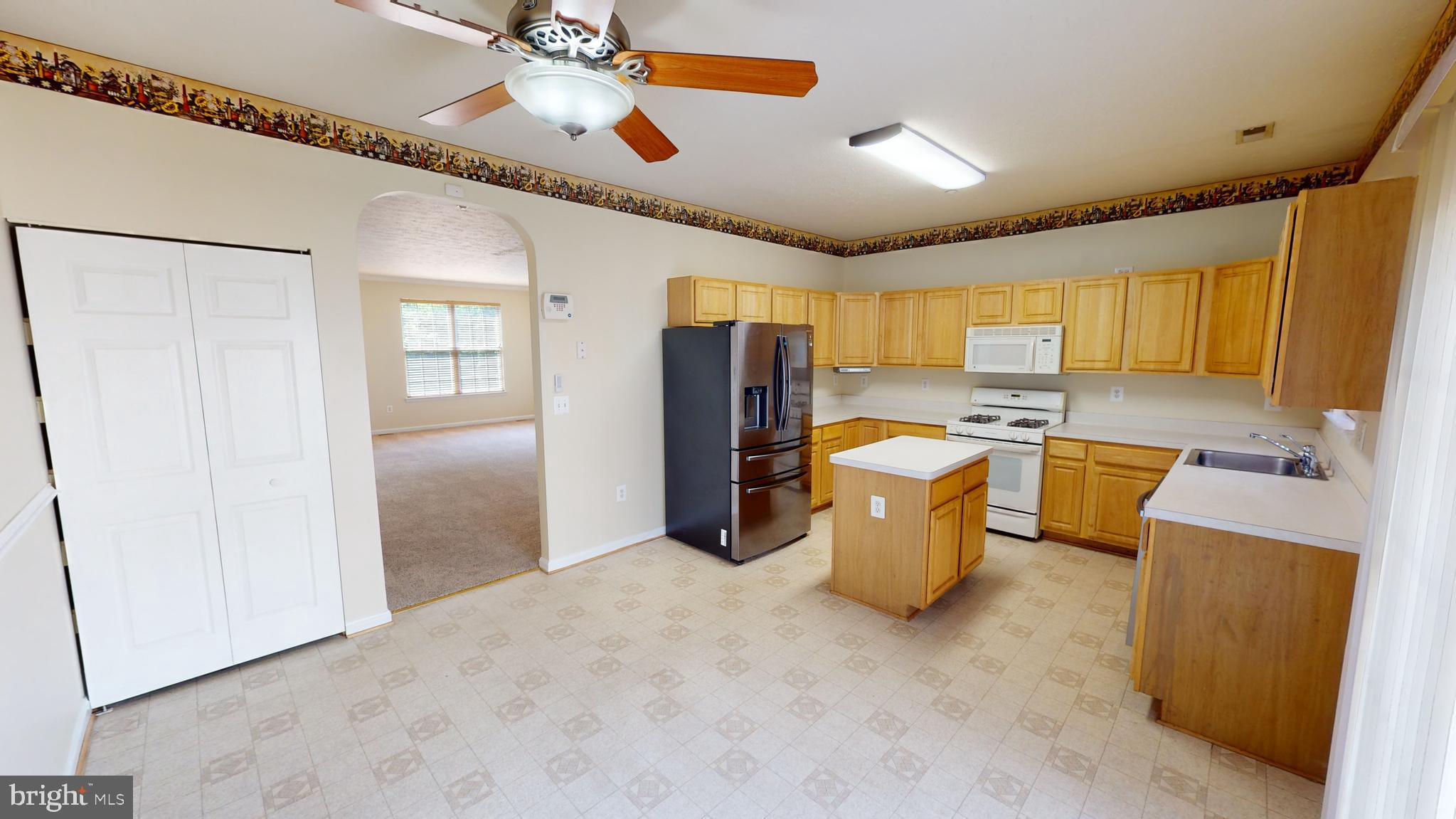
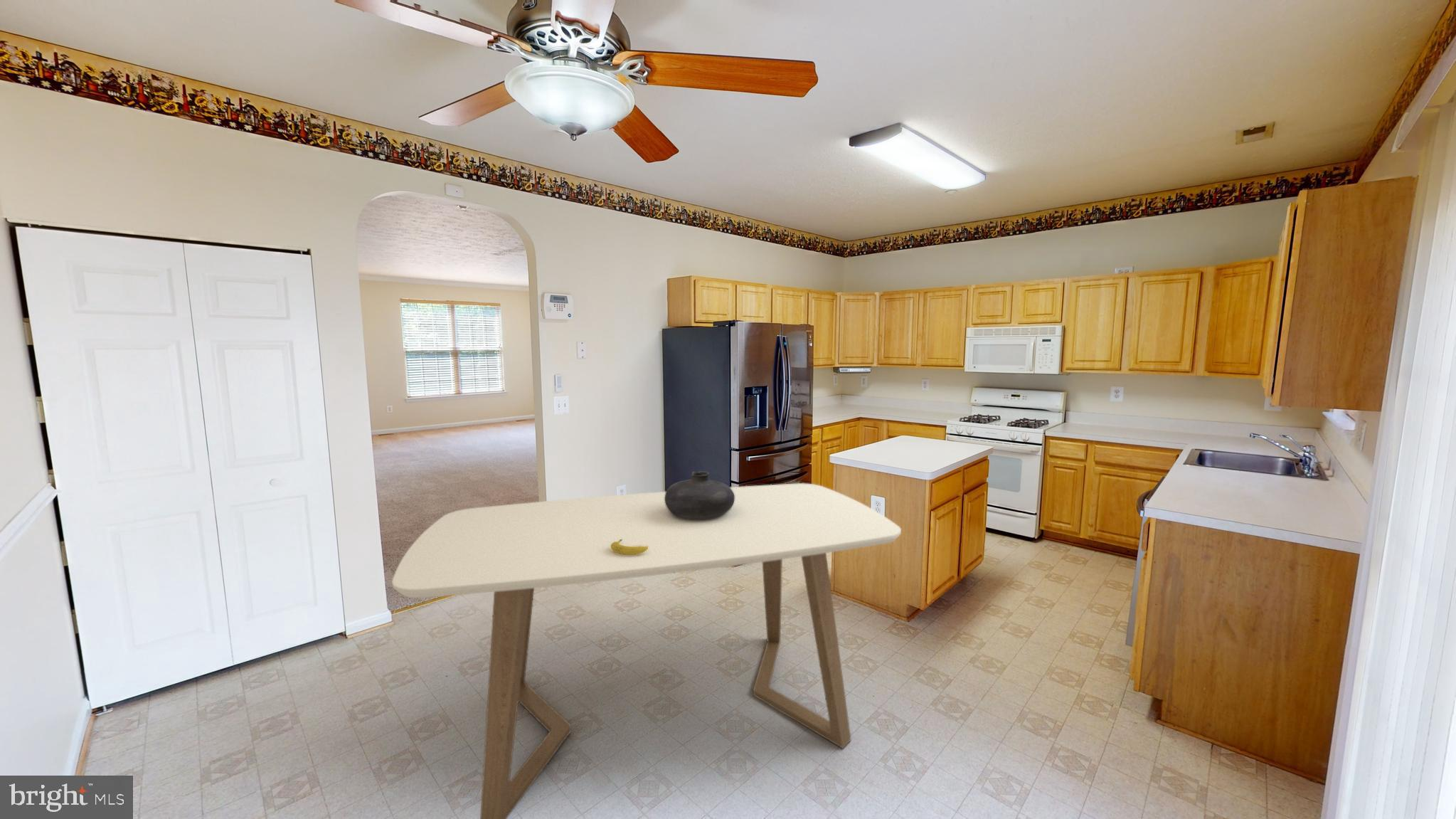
+ dining table (660, 574)
+ fruit (627, 546)
+ vase (699, 492)
